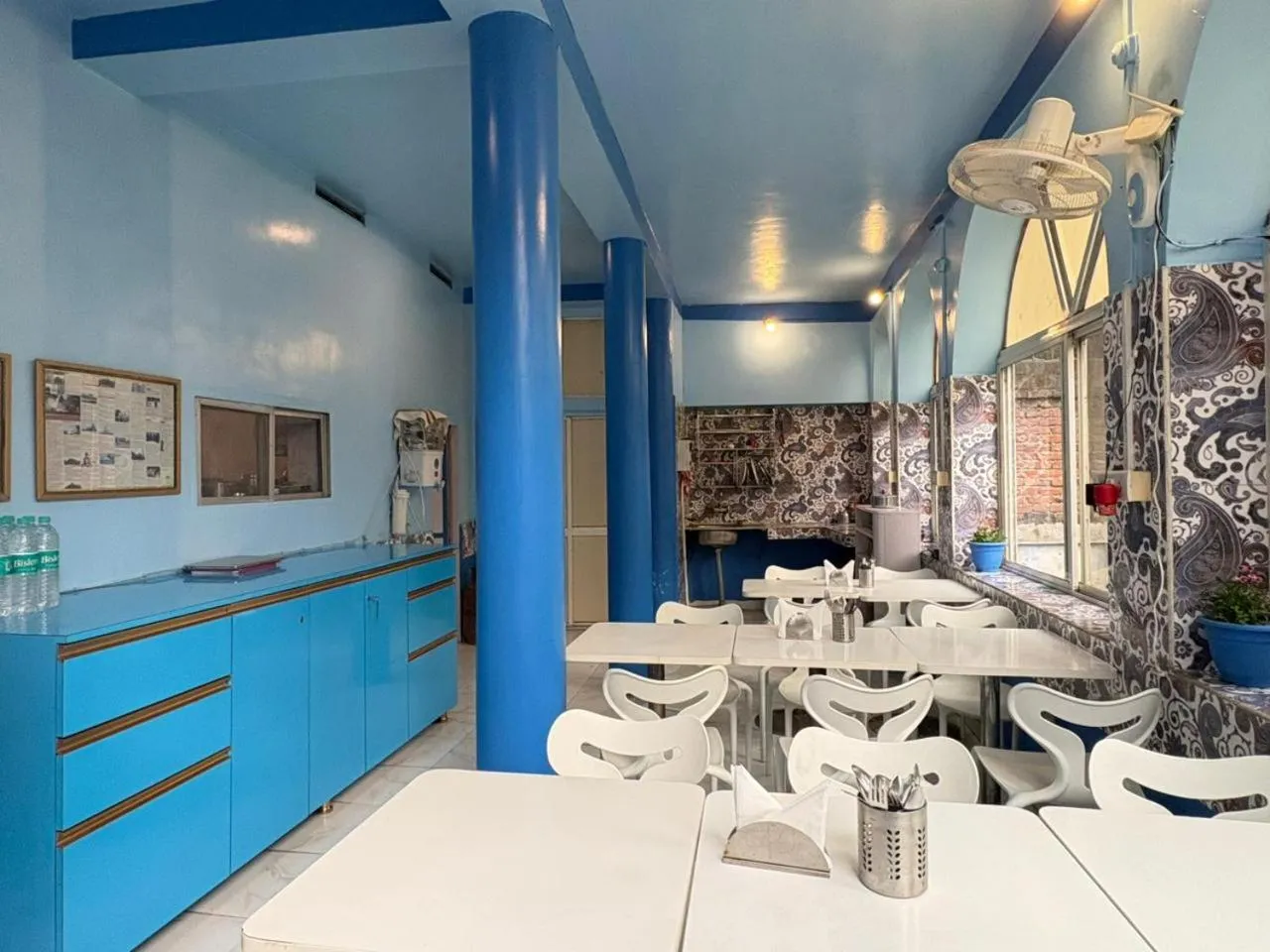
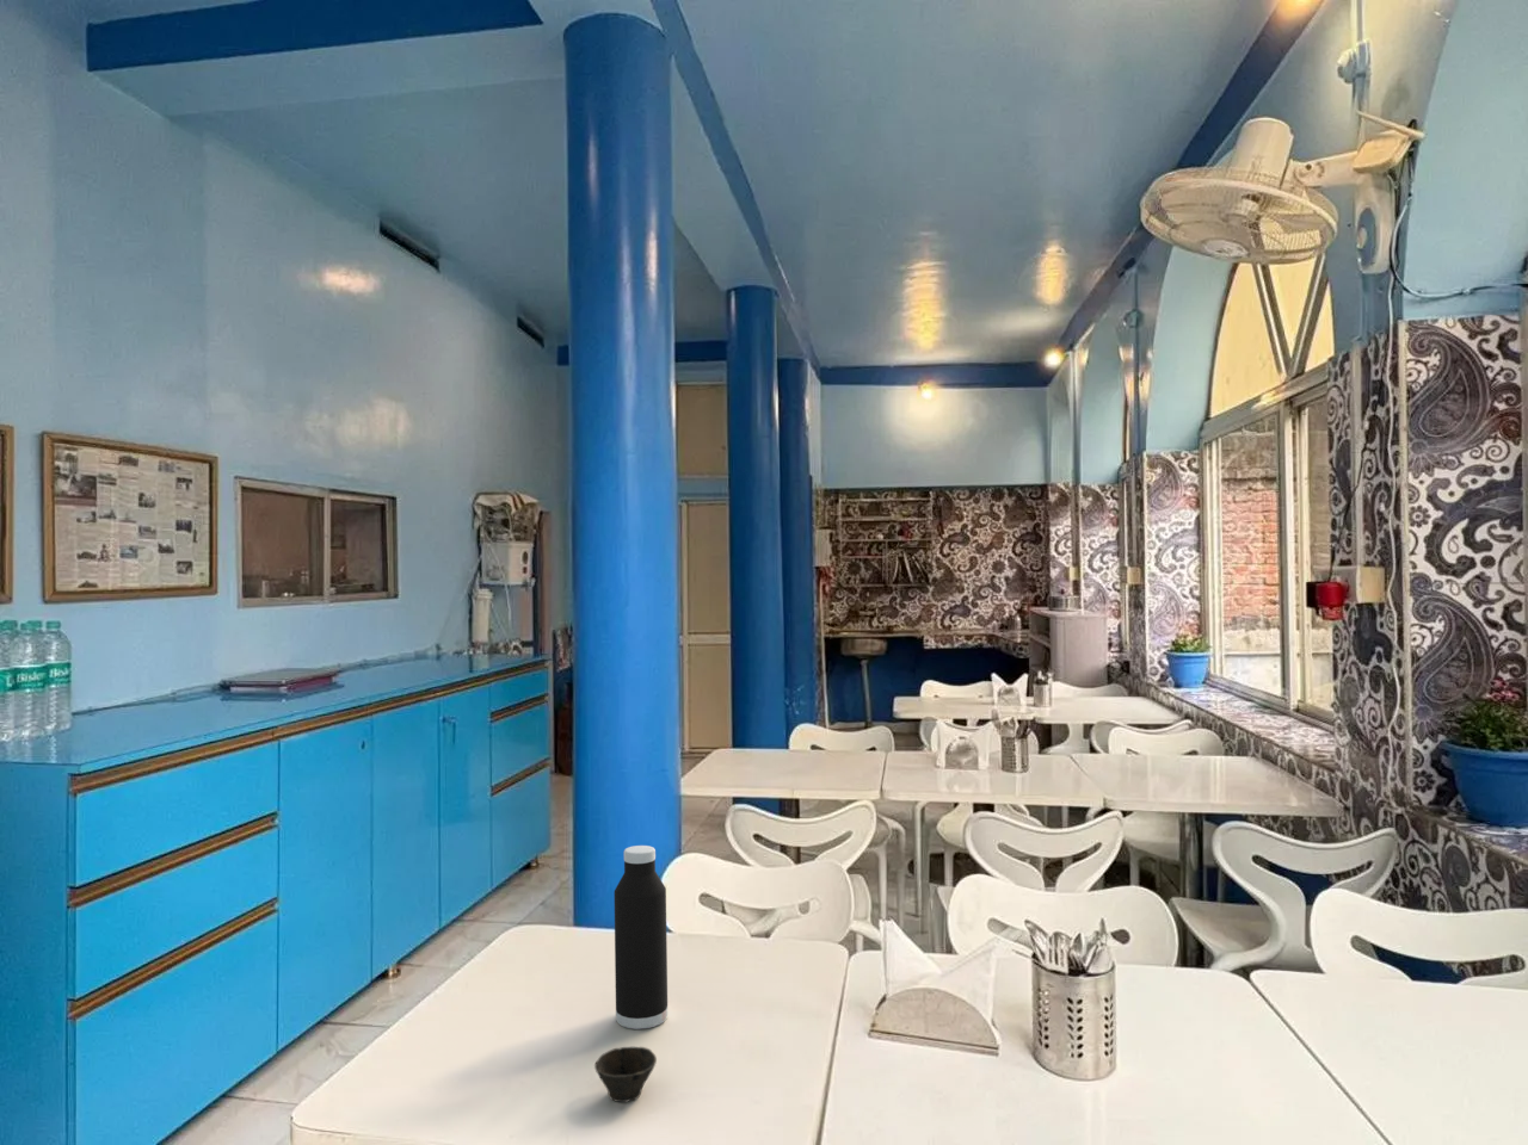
+ cup (629, 1074)
+ water bottle (640, 932)
